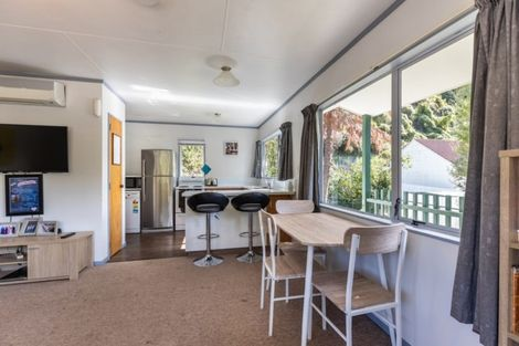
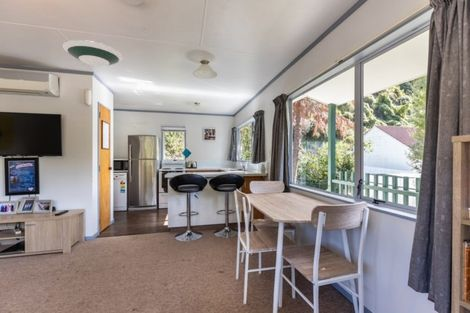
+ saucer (94, 58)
